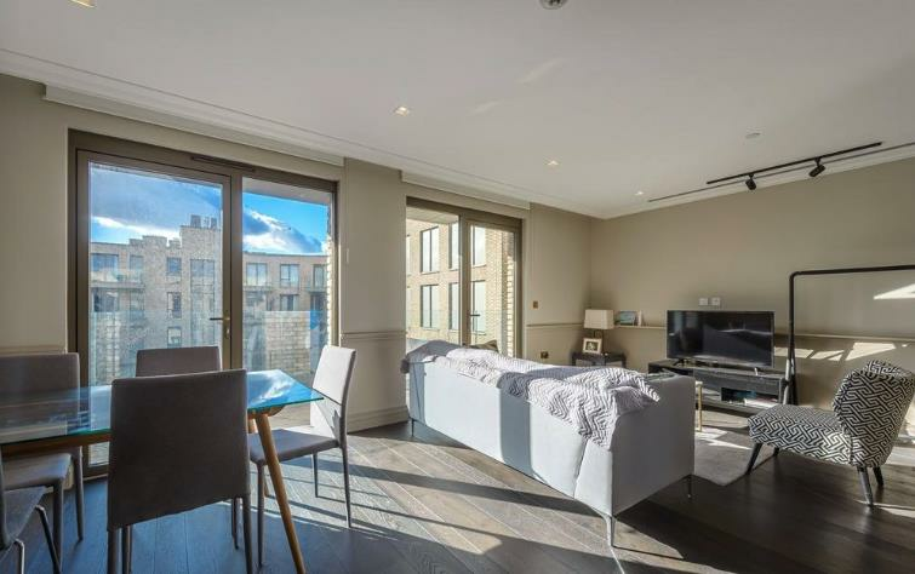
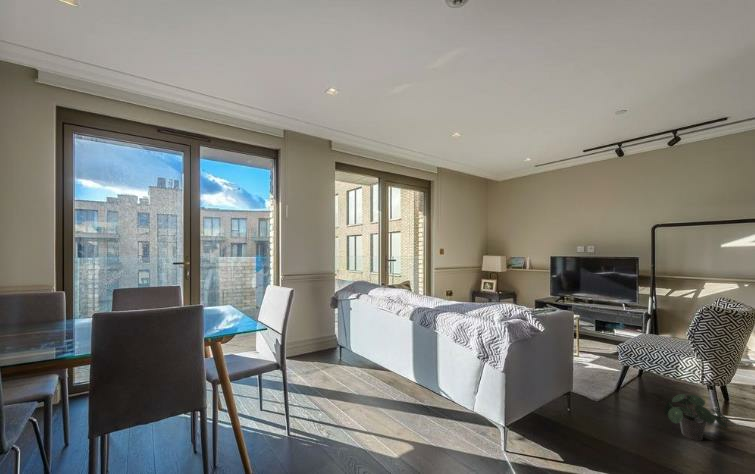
+ potted plant (692, 415)
